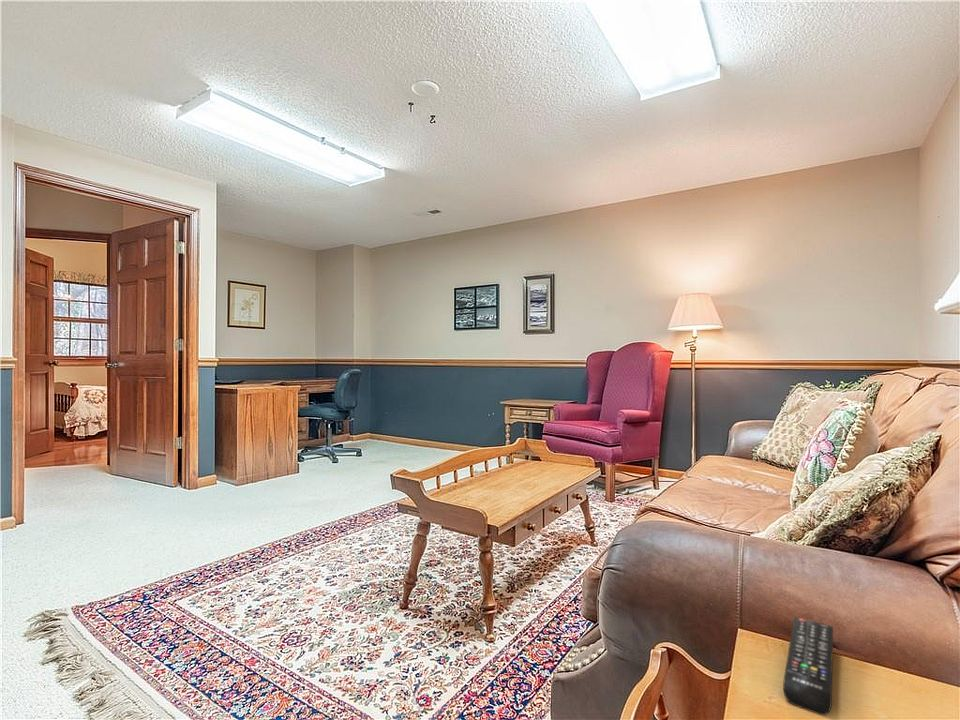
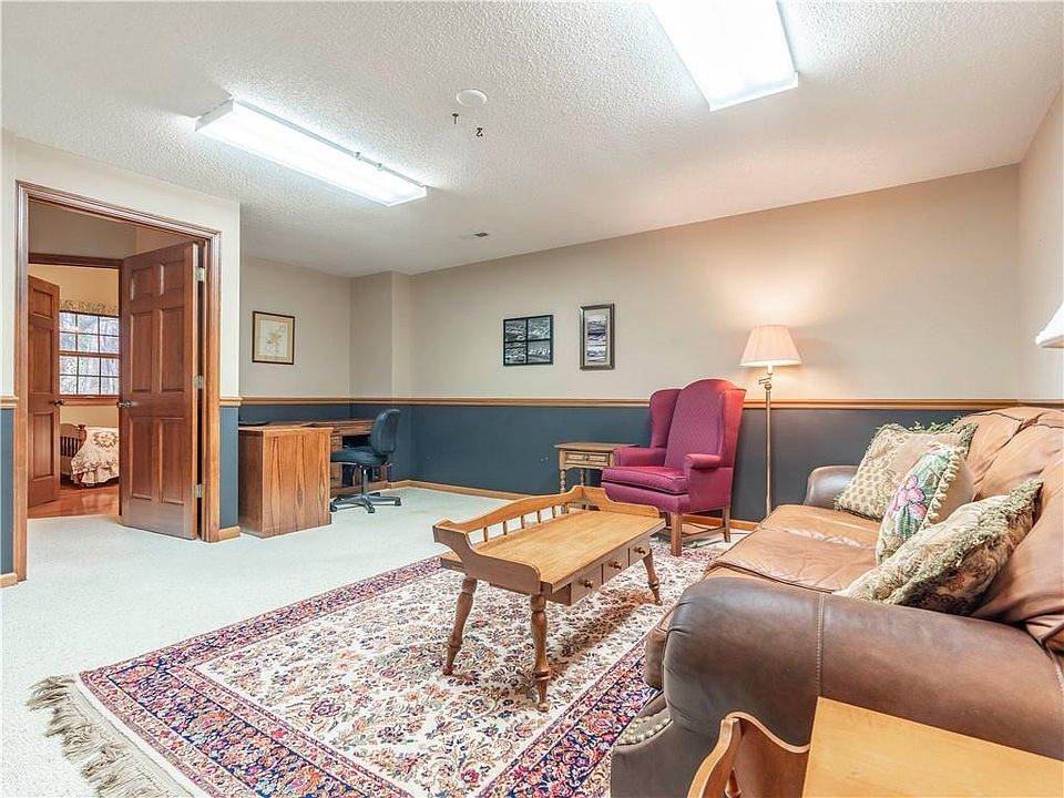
- remote control (810, 657)
